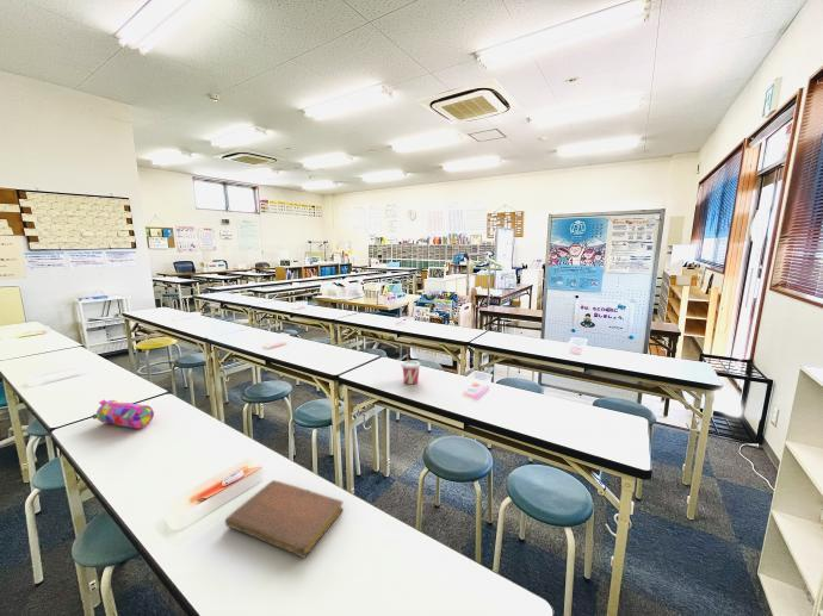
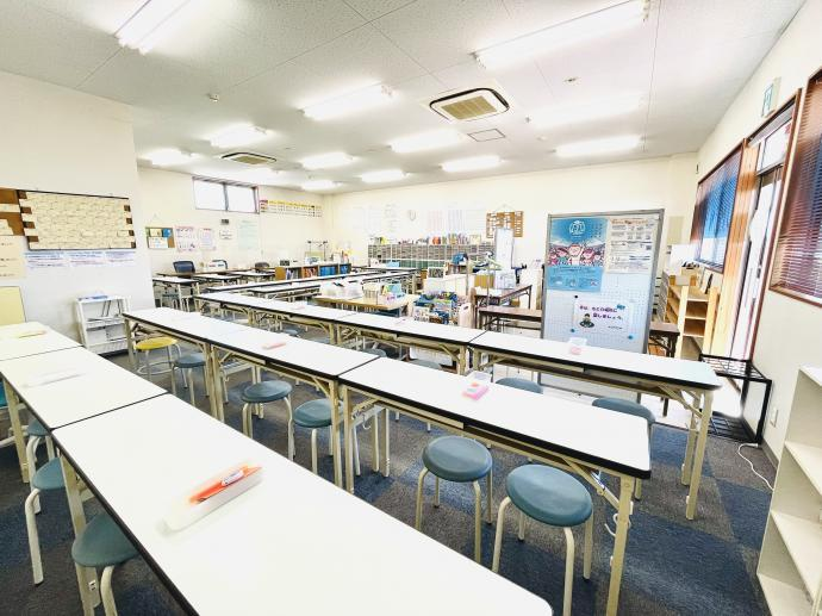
- notebook (286, 514)
- cup (410, 372)
- pencil case (124, 413)
